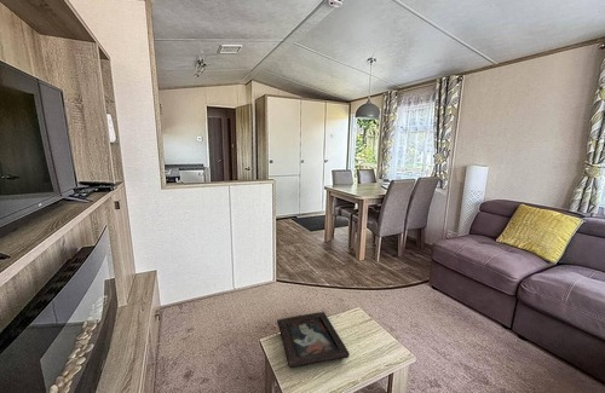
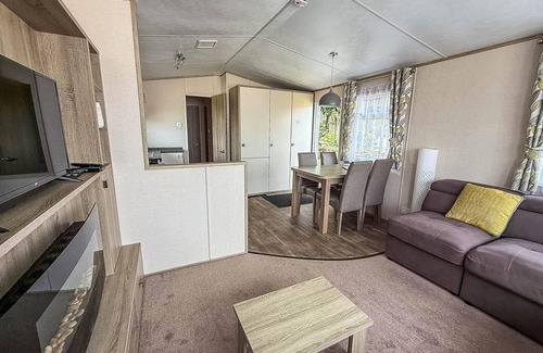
- decorative tray (309, 336)
